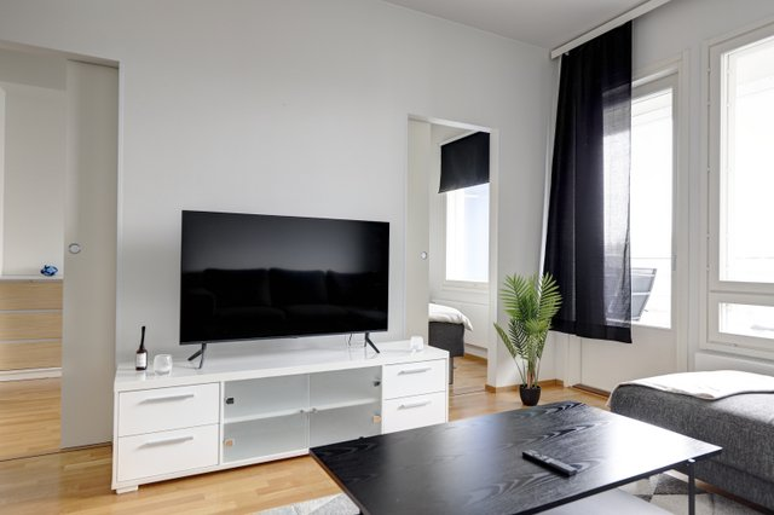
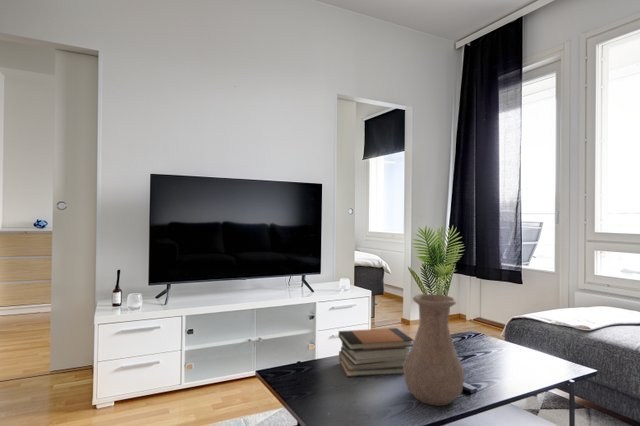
+ book stack (374, 351)
+ vase (434, 347)
